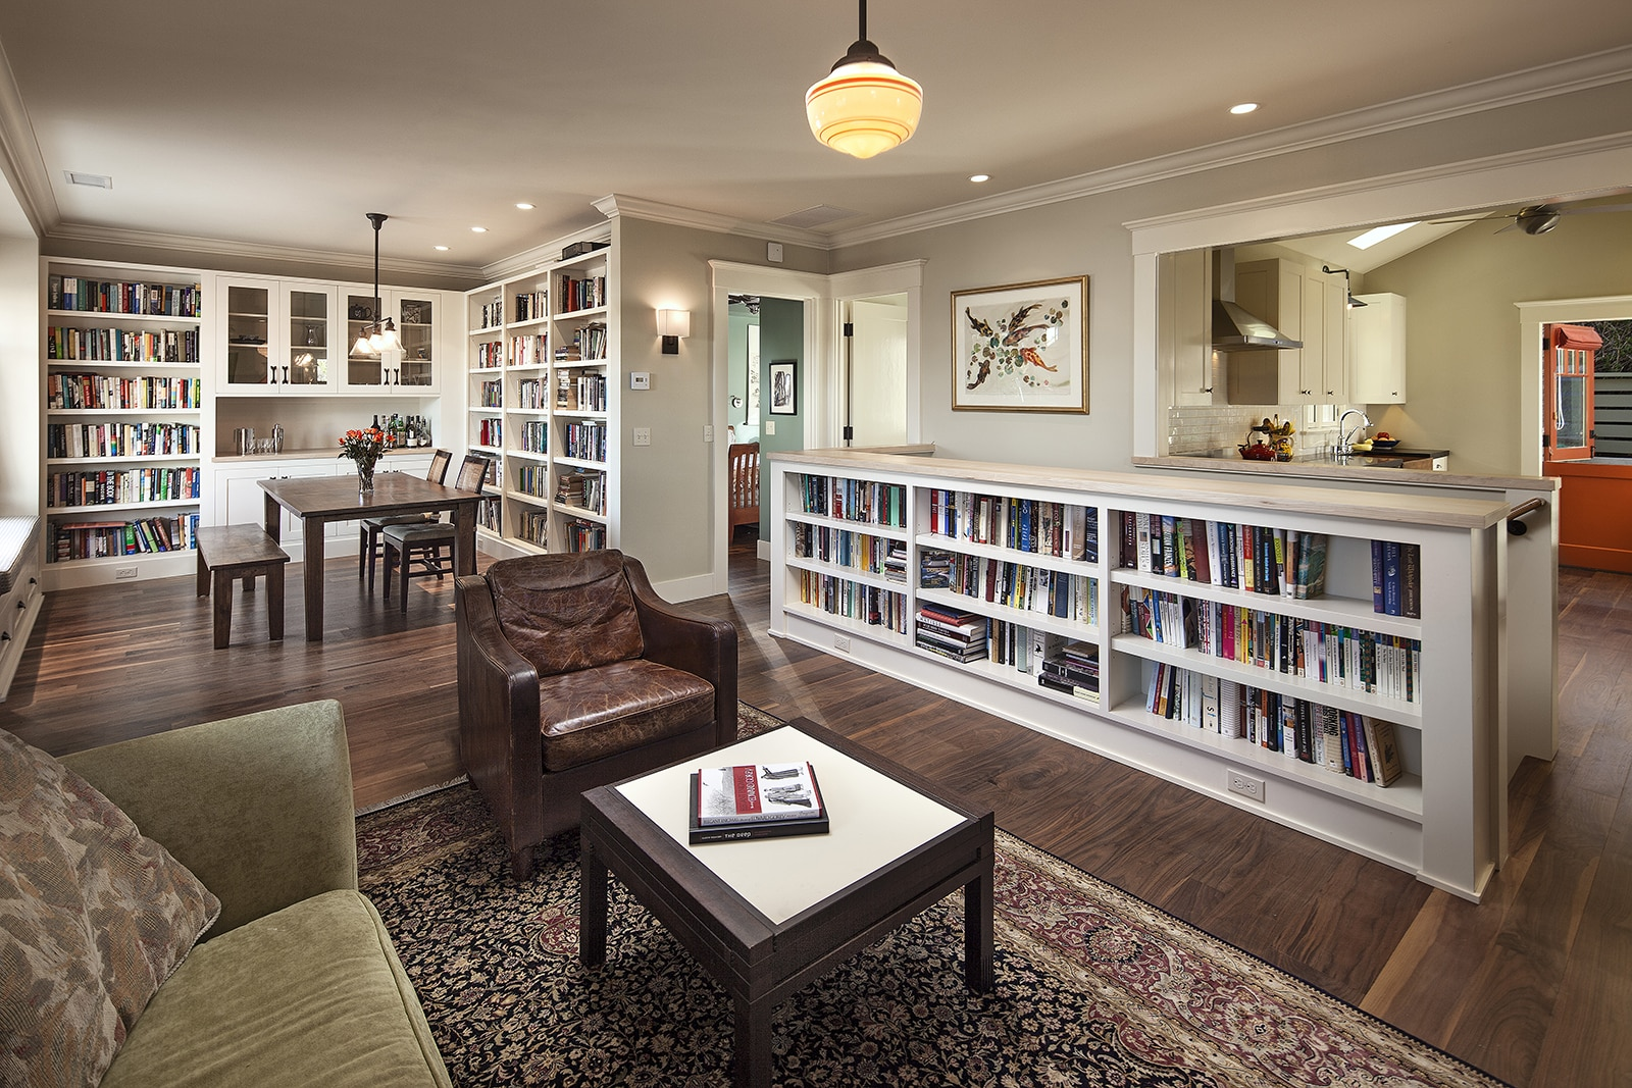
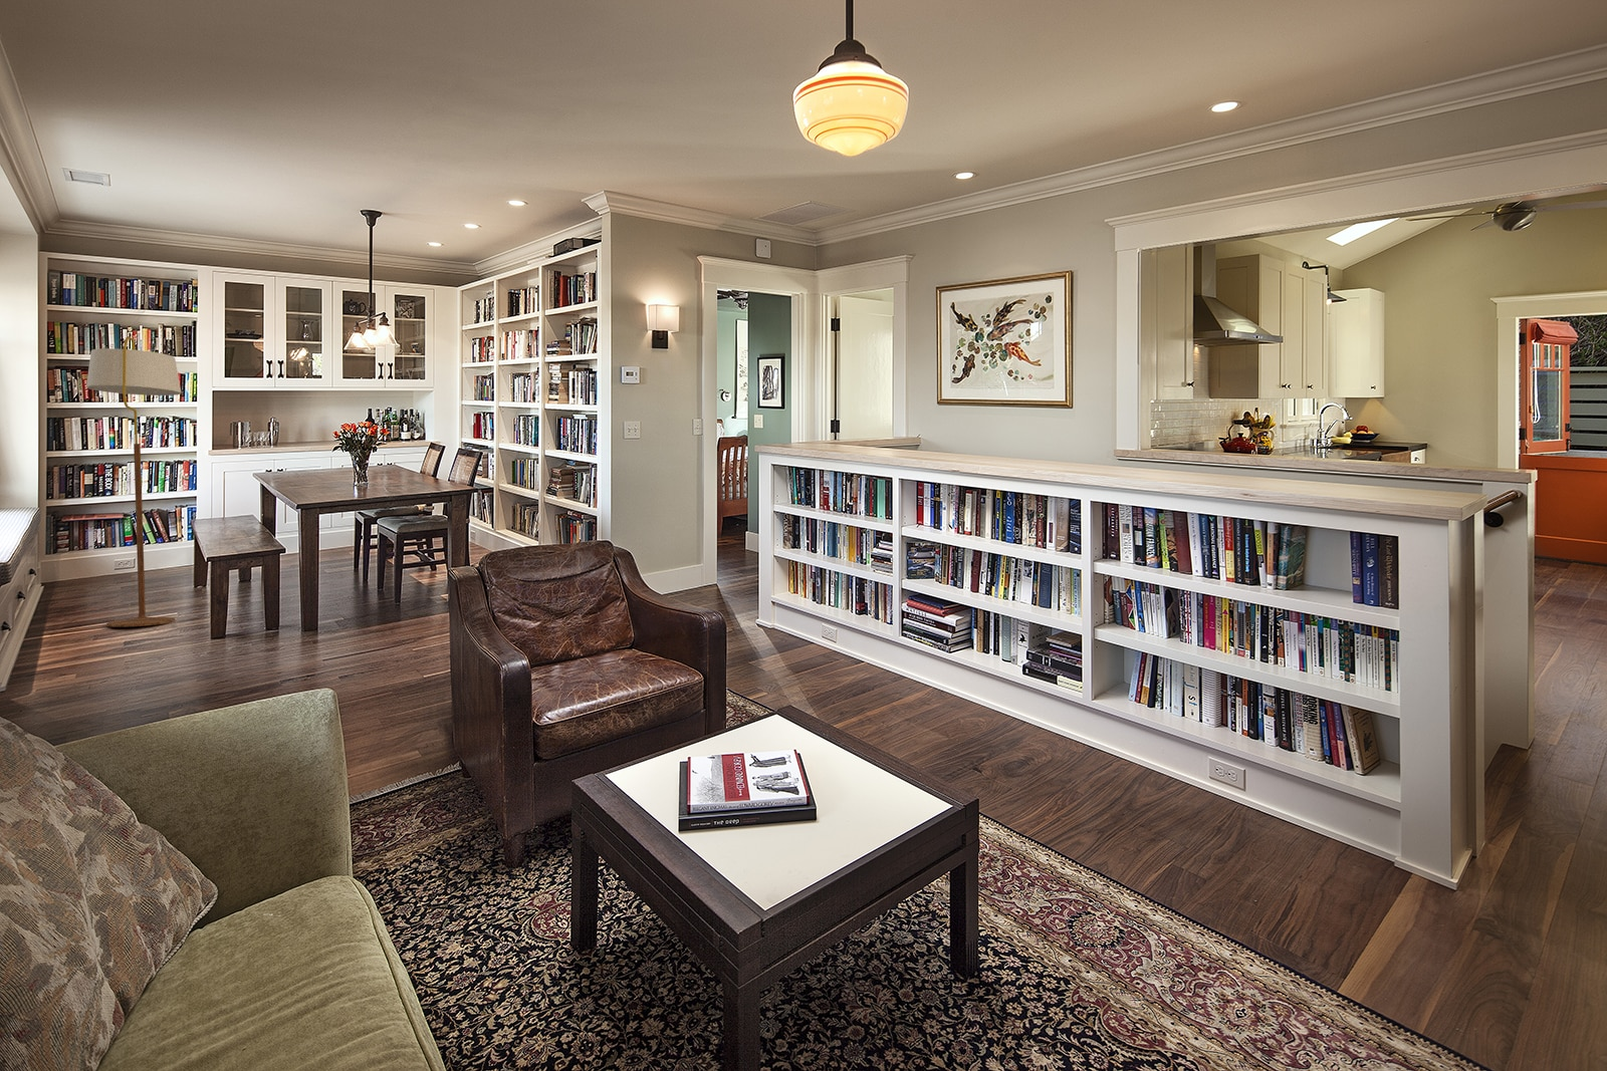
+ floor lamp (136, 482)
